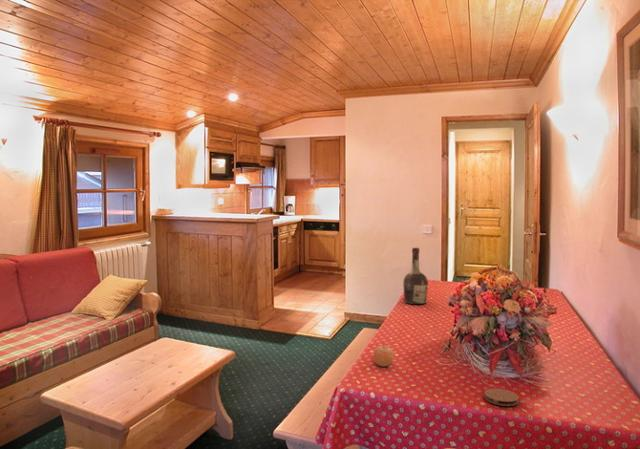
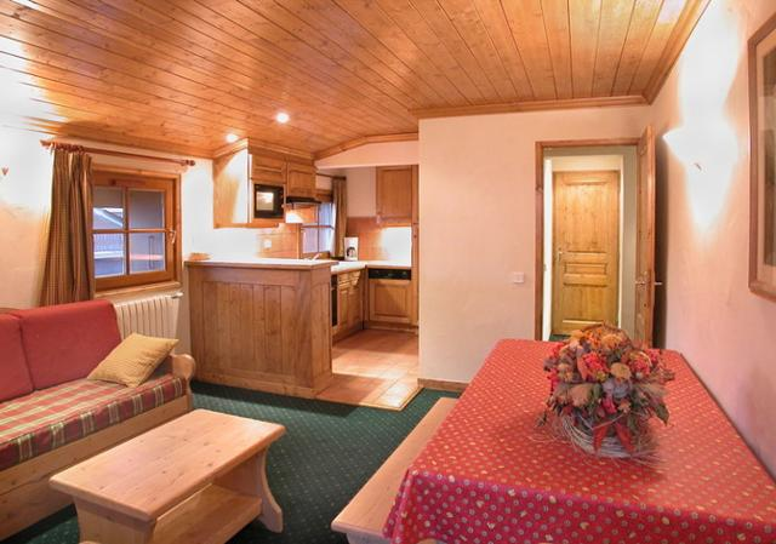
- fruit (383, 354)
- cognac bottle (415, 274)
- coaster (501, 396)
